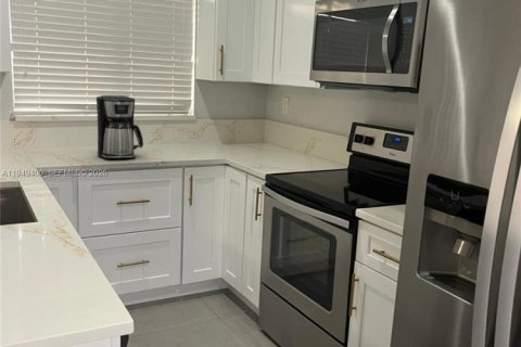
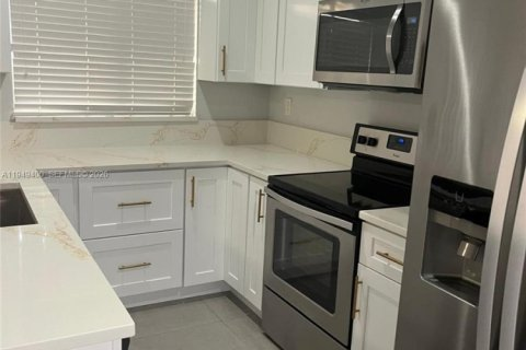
- coffee maker (119, 126)
